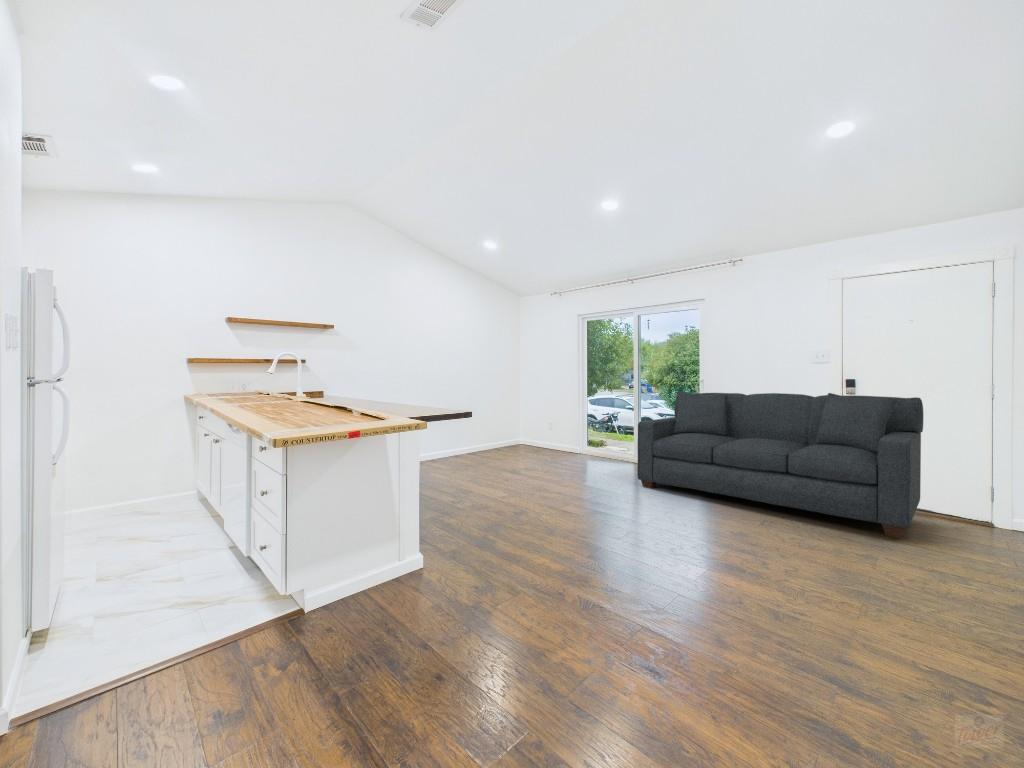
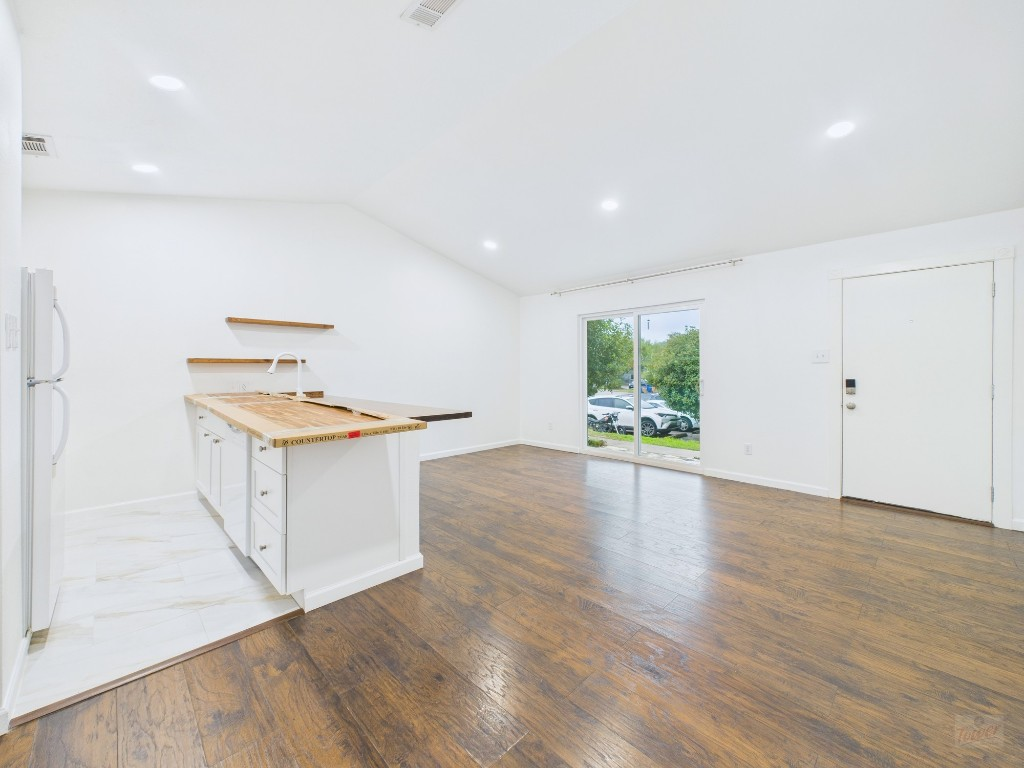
- sofa (764, 445)
